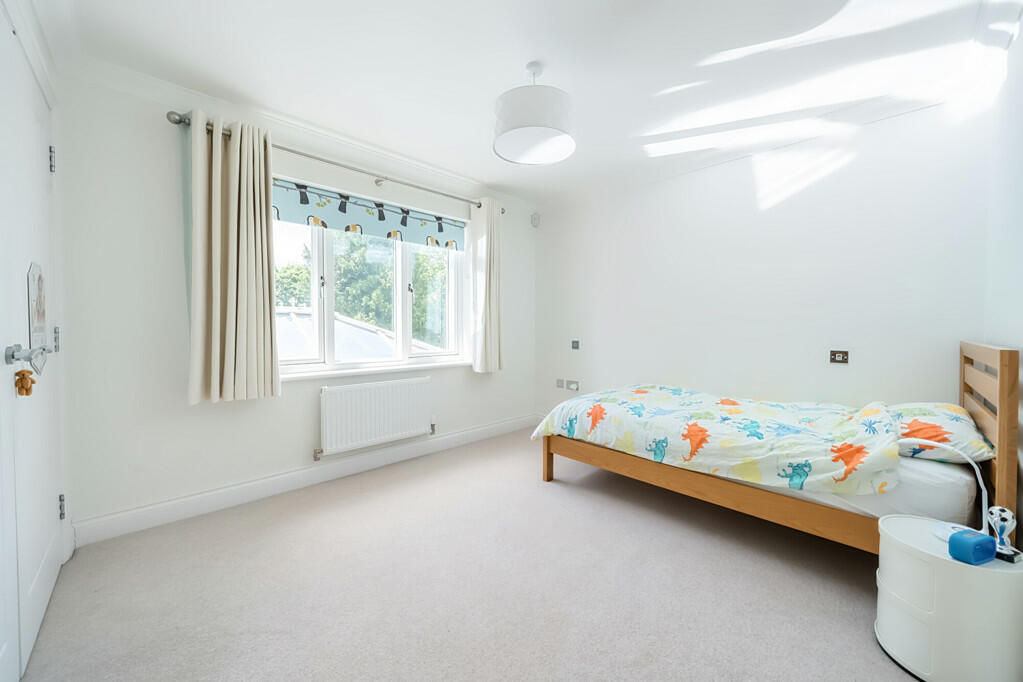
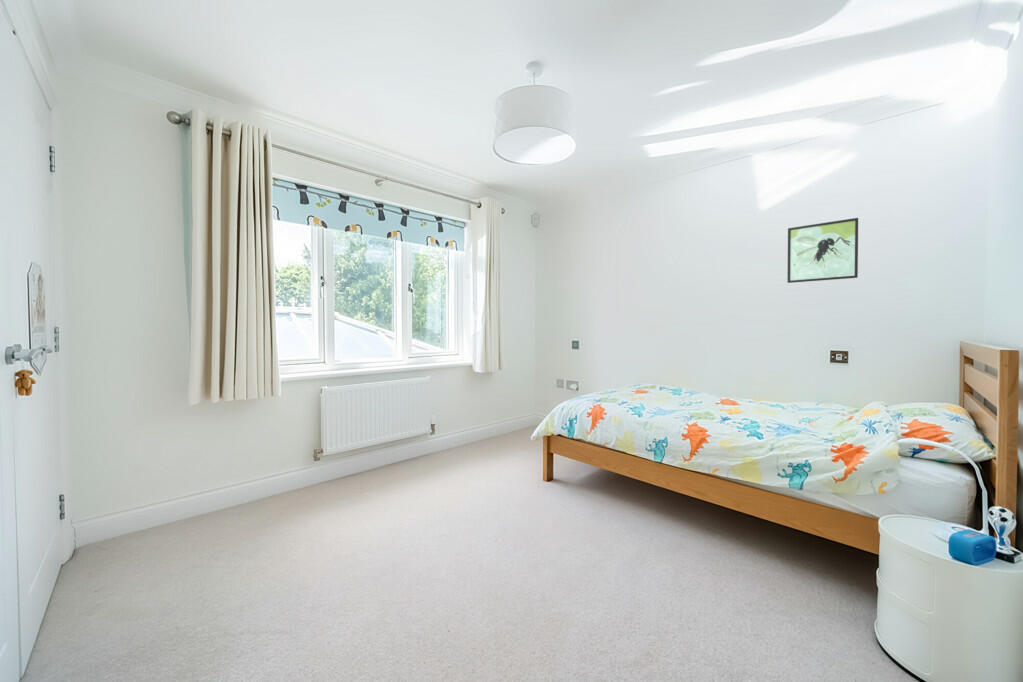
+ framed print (821, 251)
